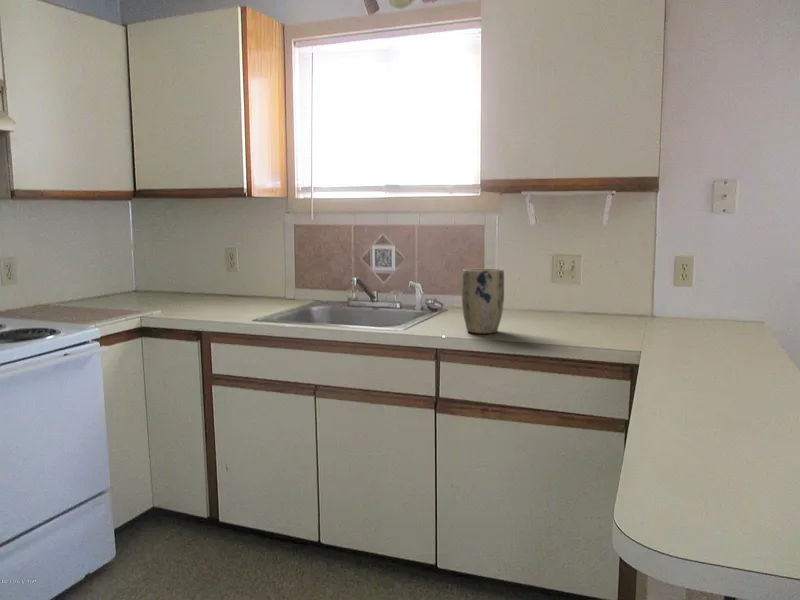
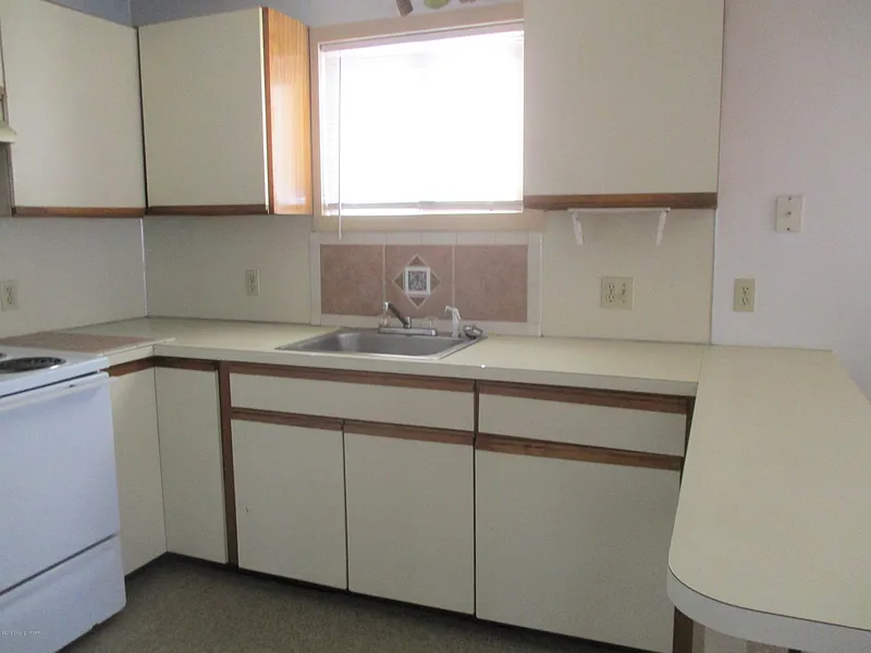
- plant pot (482, 300)
